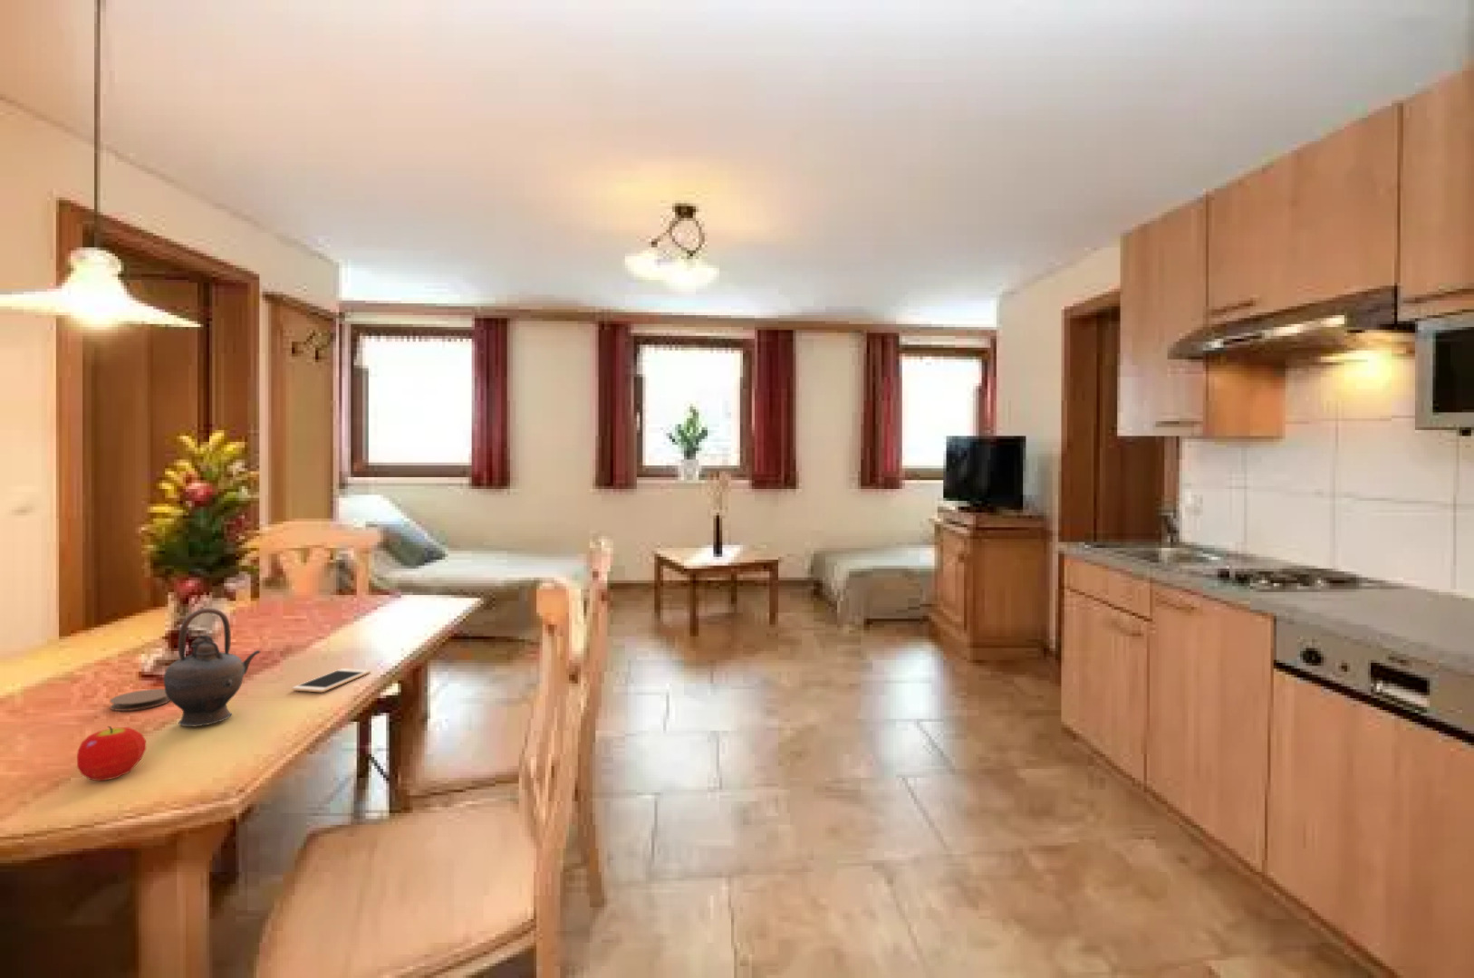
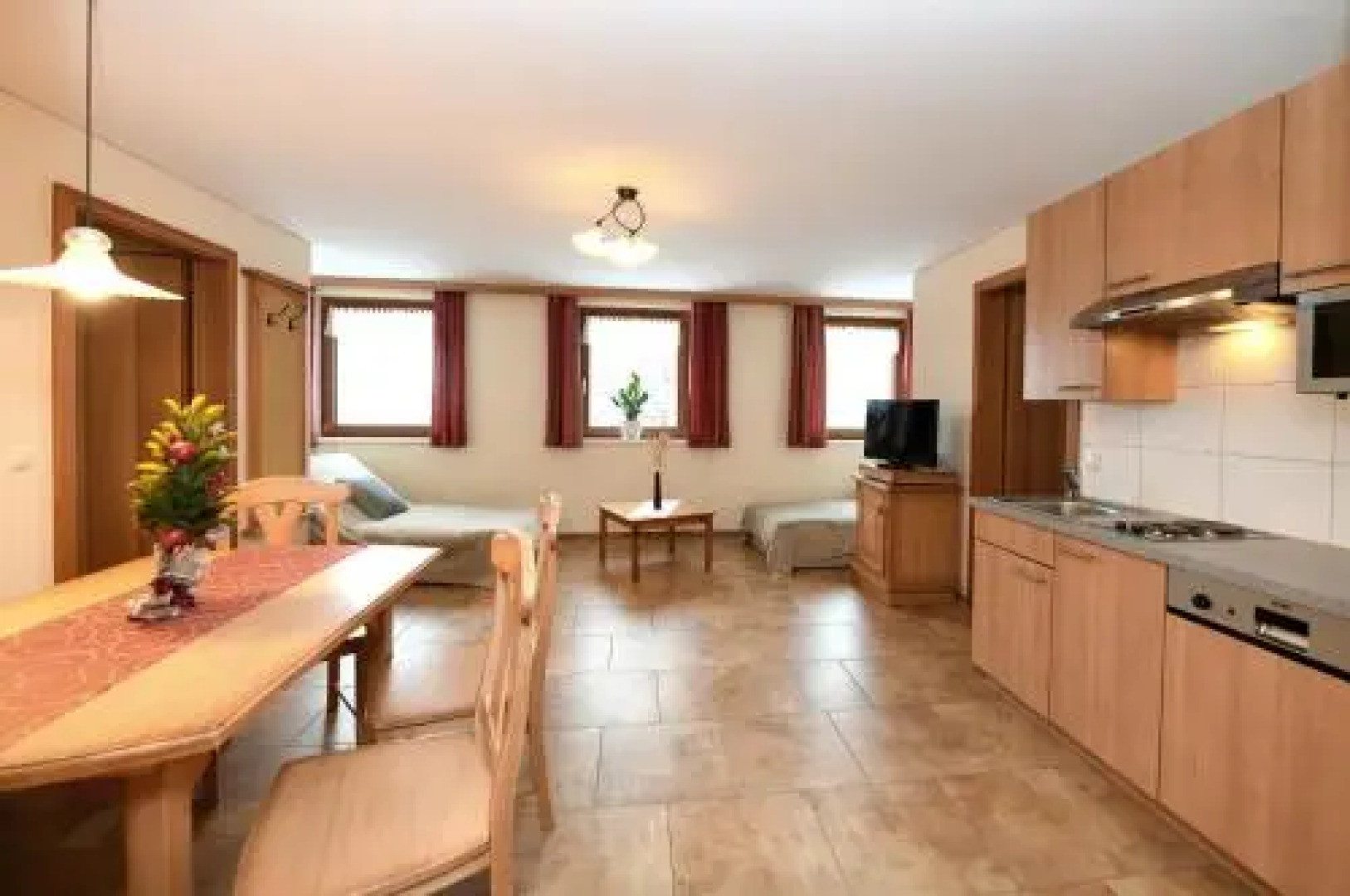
- teapot (214, 664)
- cell phone (333, 679)
- coaster (141, 699)
- fruit (111, 750)
